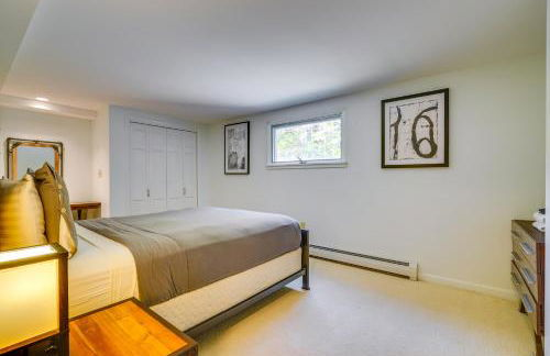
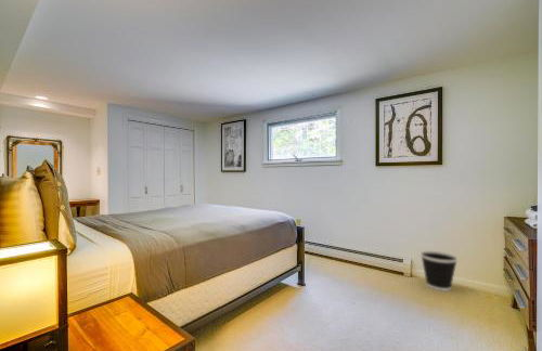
+ wastebasket (438, 271)
